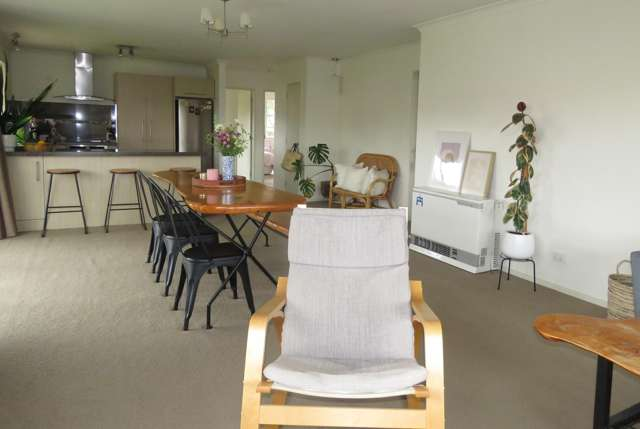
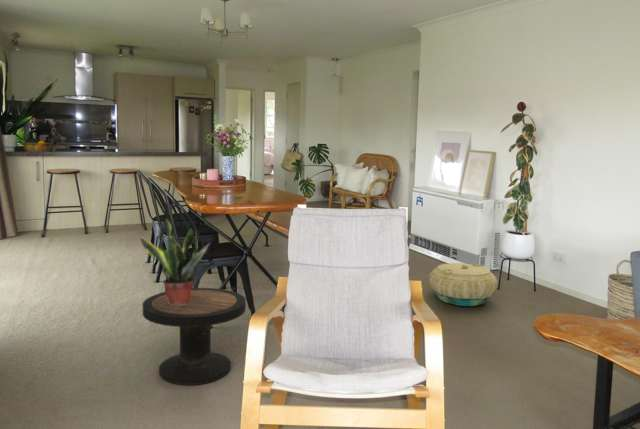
+ side table (195, 335)
+ basket (462, 282)
+ potted plant (175, 262)
